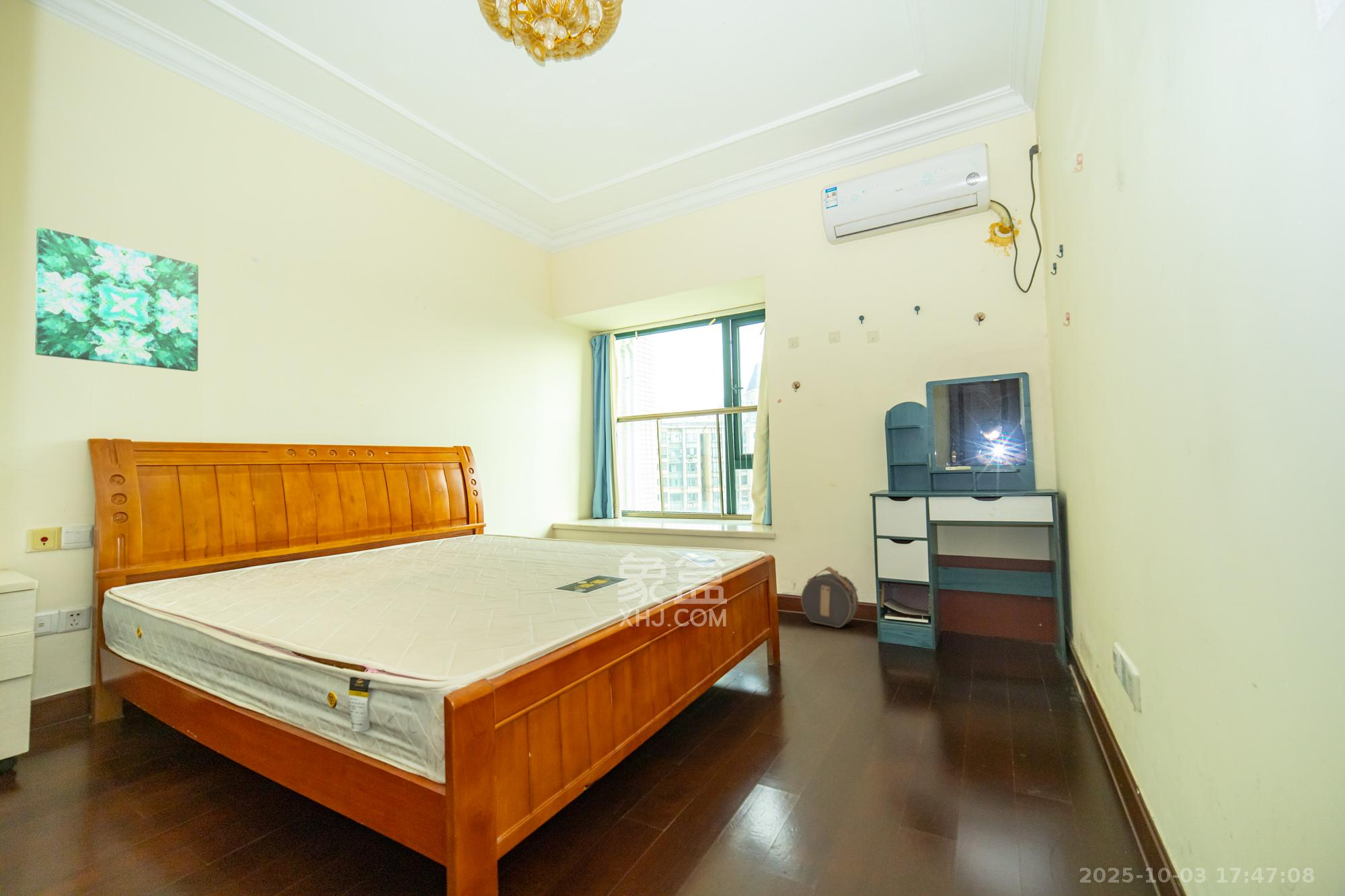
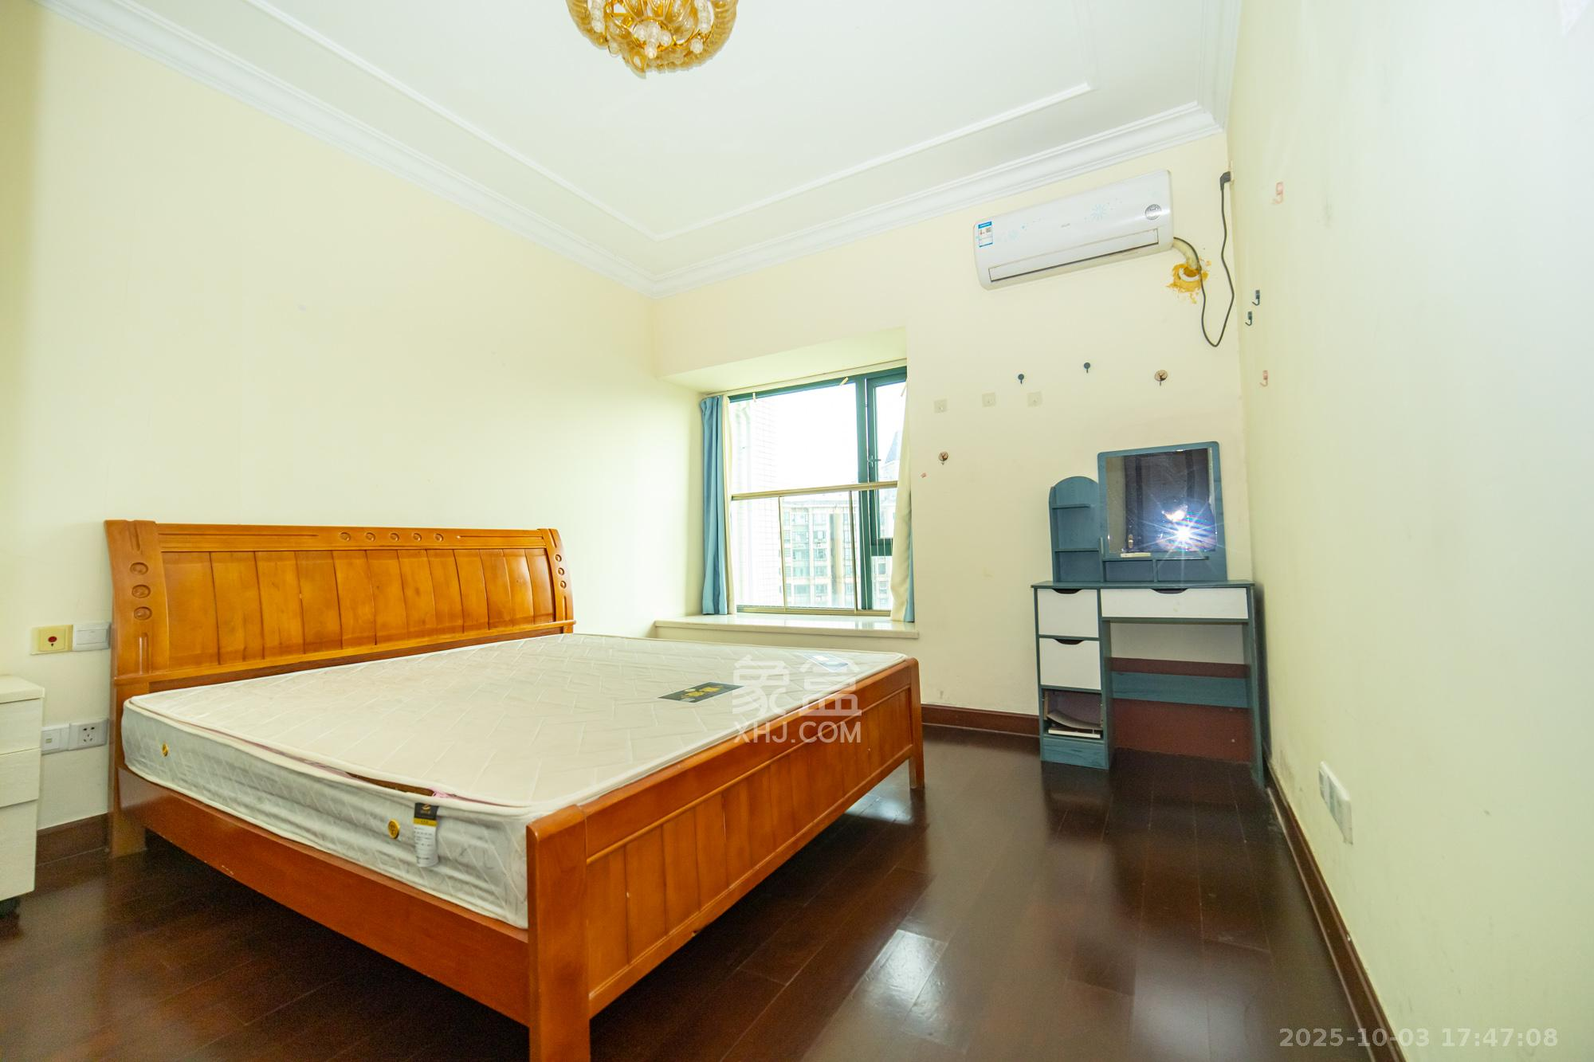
- hat box (829, 595)
- wall art (124, 306)
